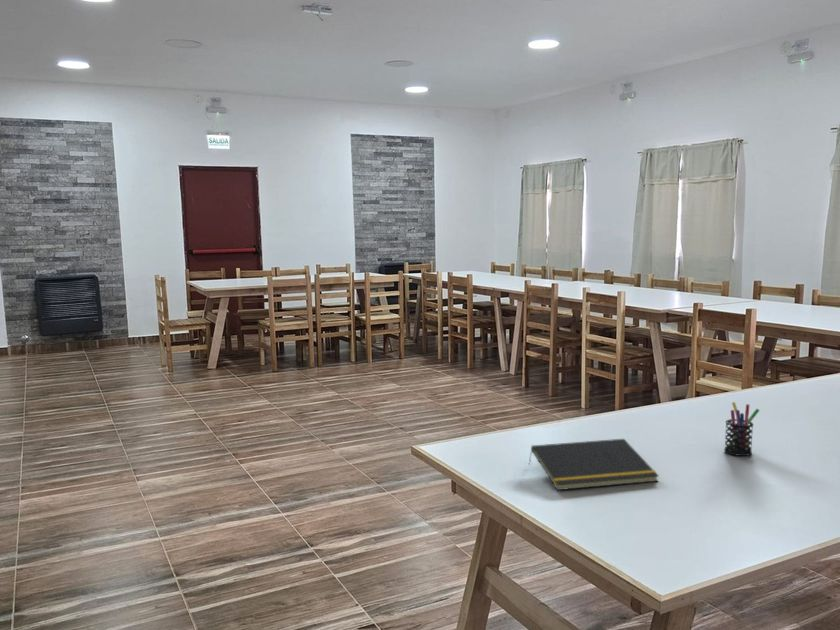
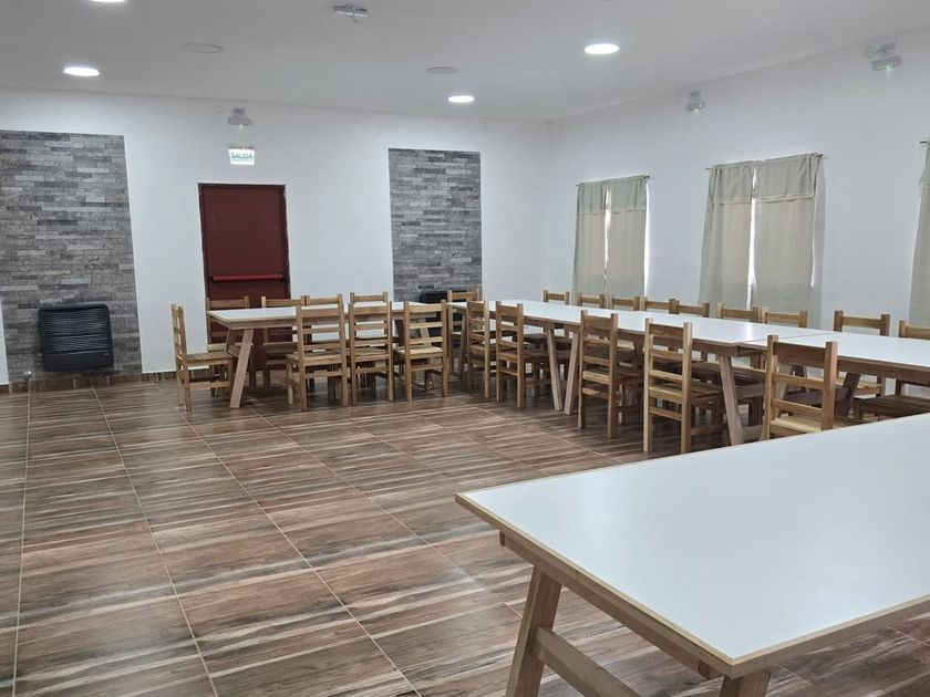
- pen holder (742, 426)
- notepad (592, 462)
